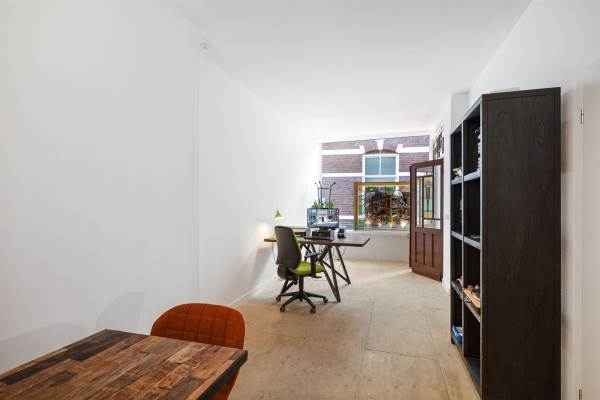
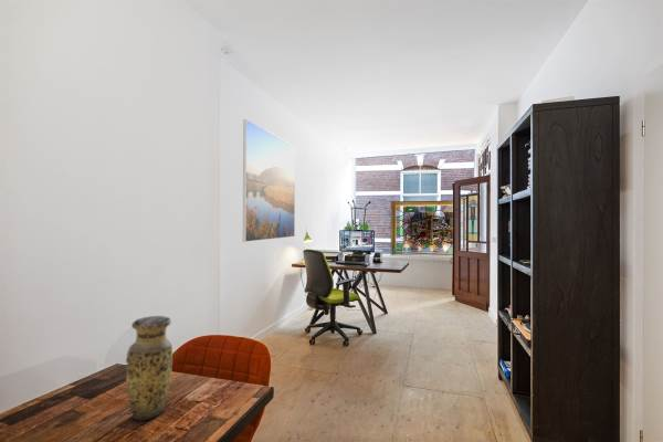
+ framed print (273, 187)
+ vase (149, 367)
